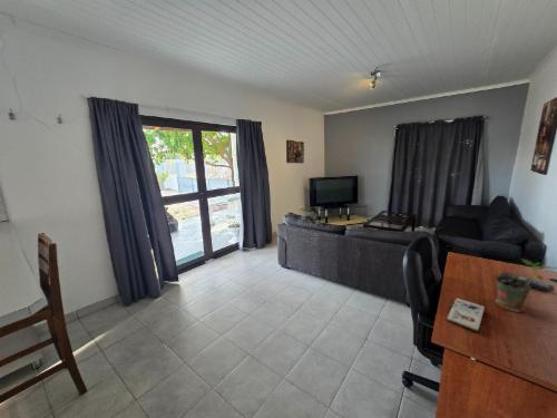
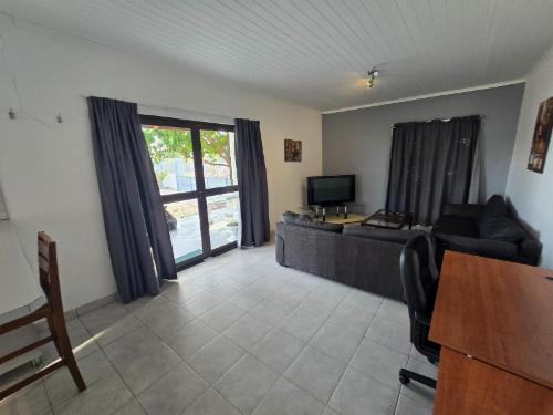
- remote control (525, 281)
- paperback book (465, 311)
- potted plant (525, 284)
